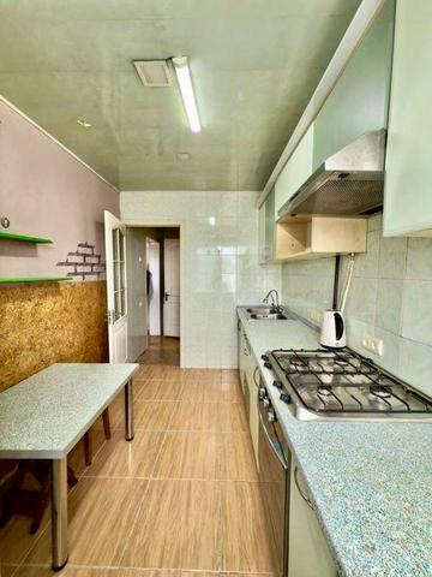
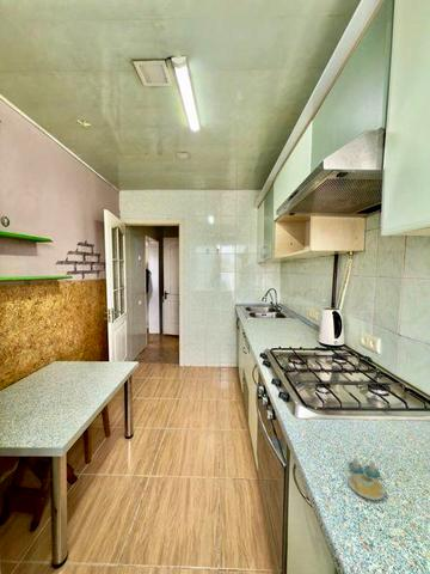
+ salt and pepper shaker set (364, 475)
